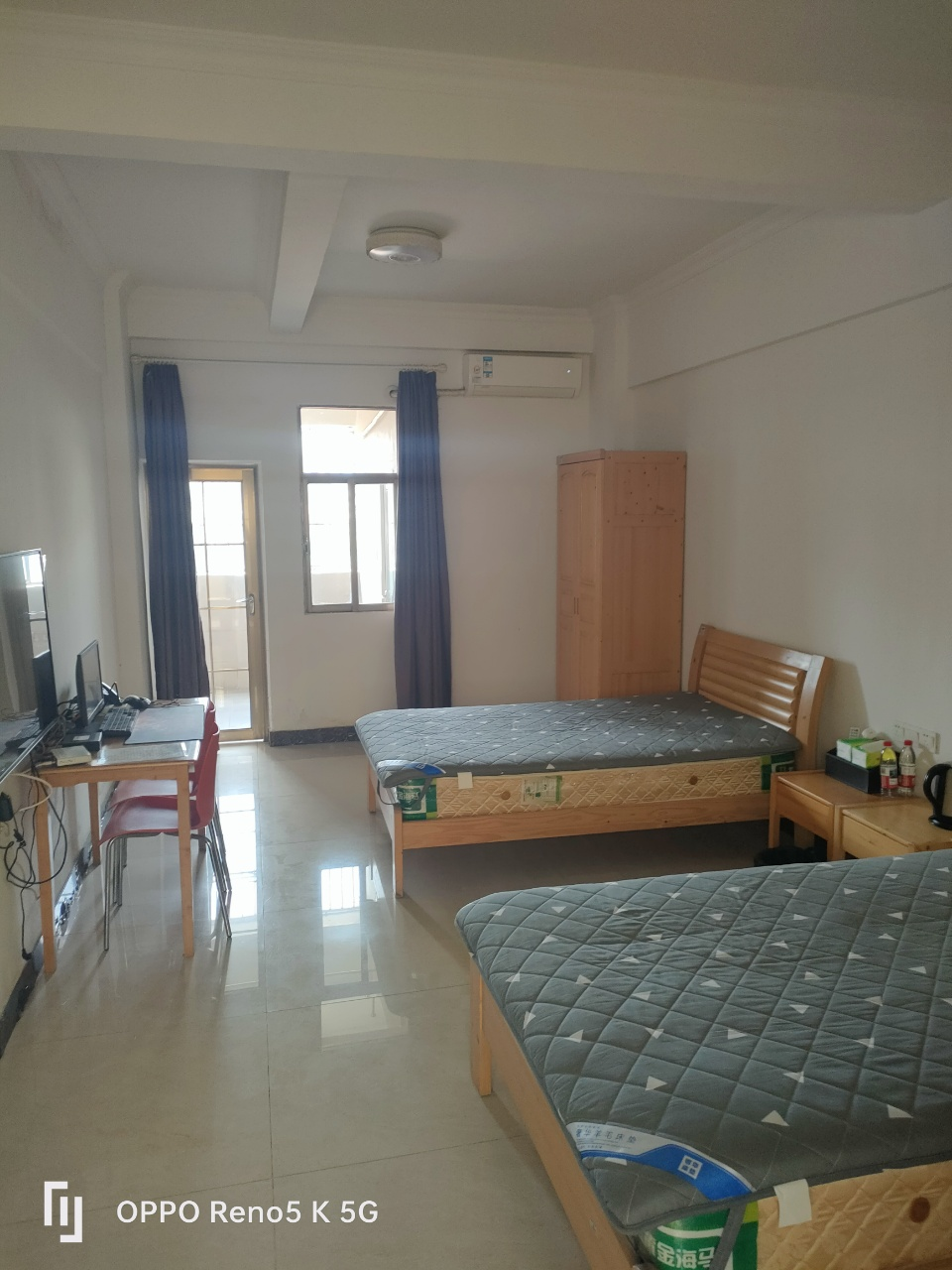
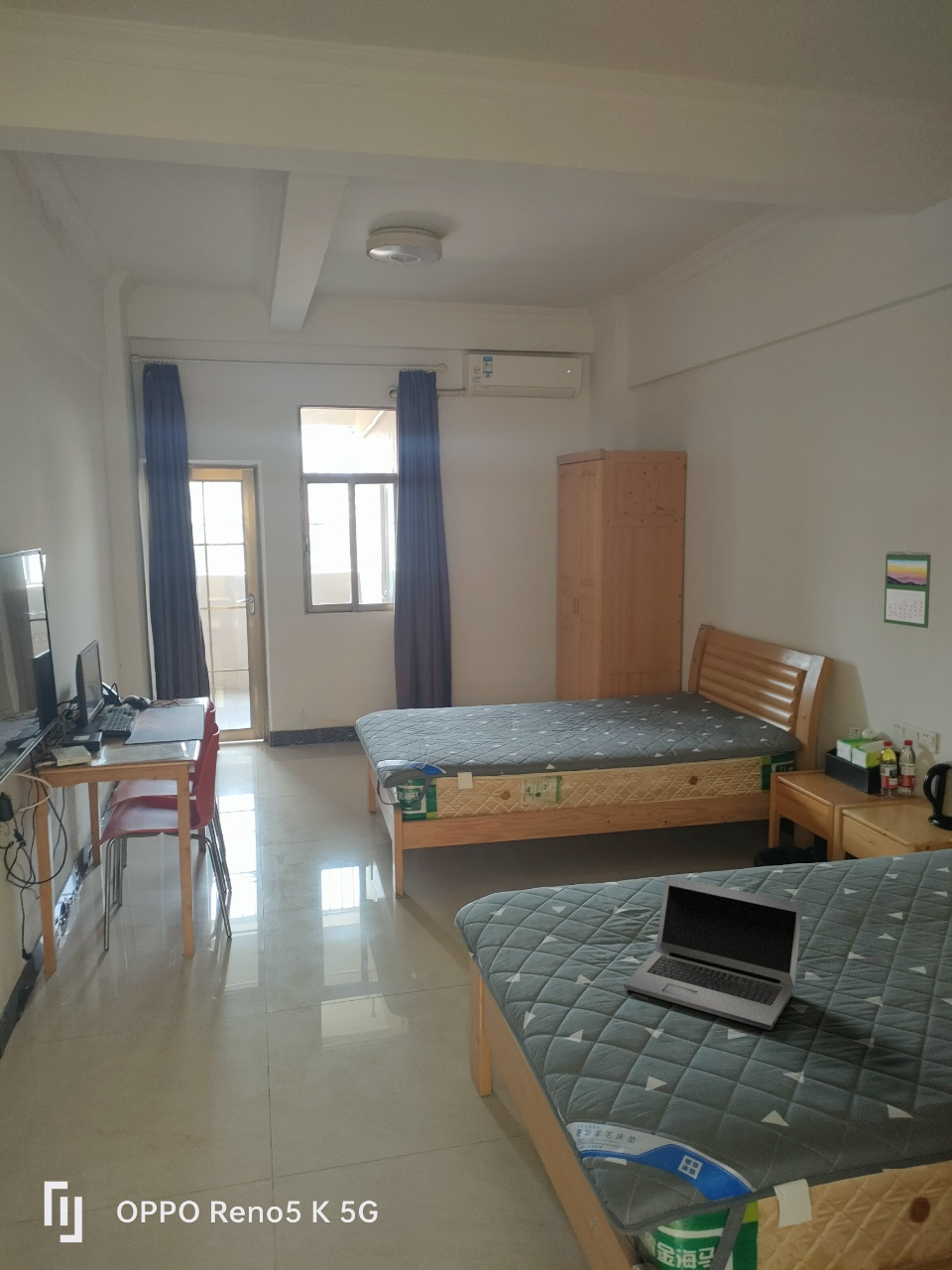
+ laptop (713, 946)
+ calendar (906, 587)
